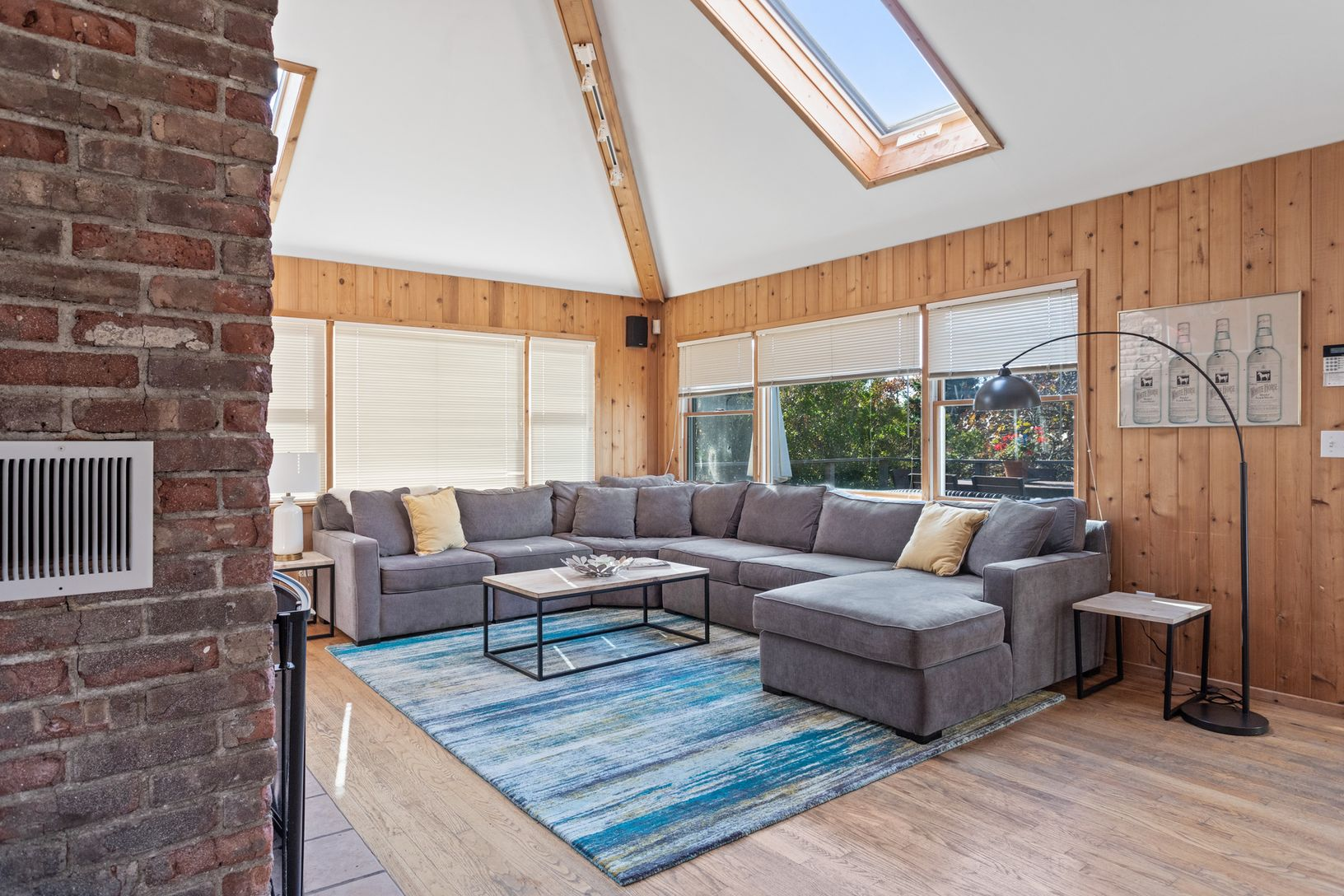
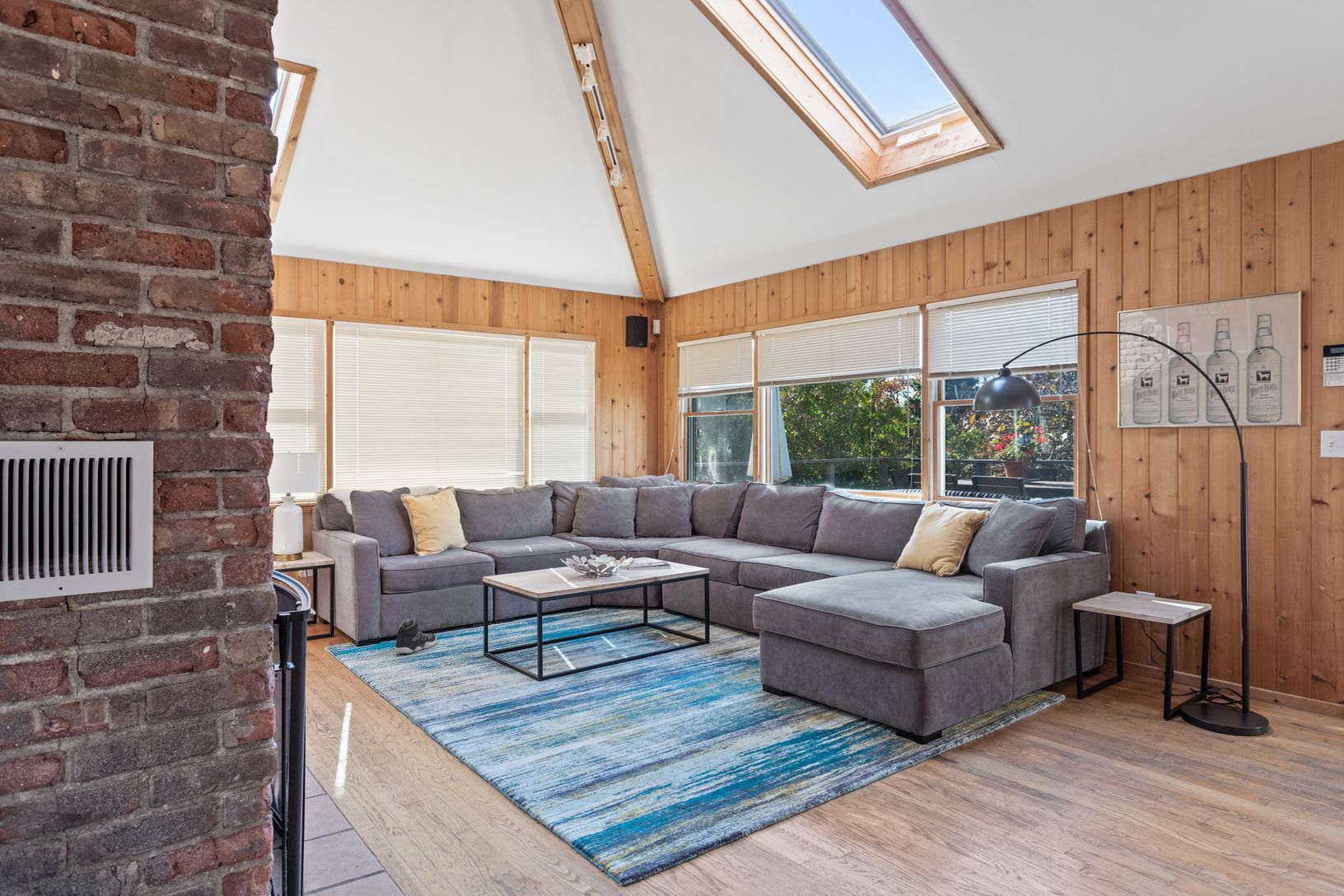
+ sneaker (417, 632)
